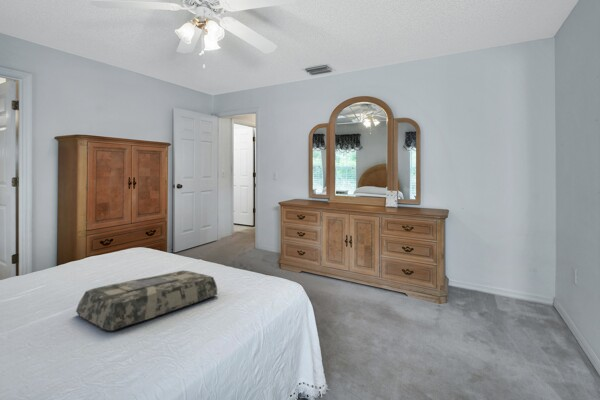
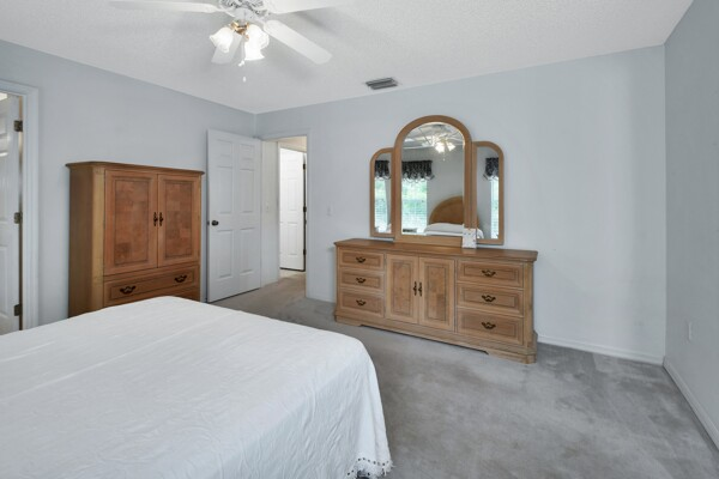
- cushion (154, 292)
